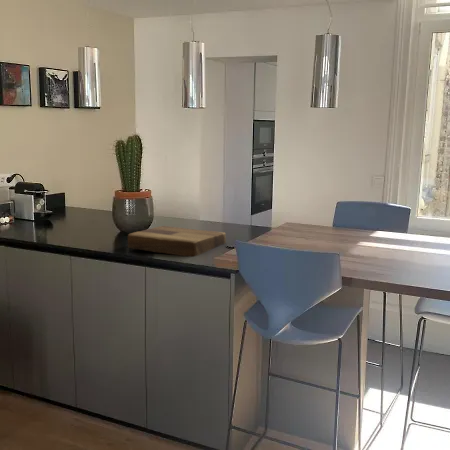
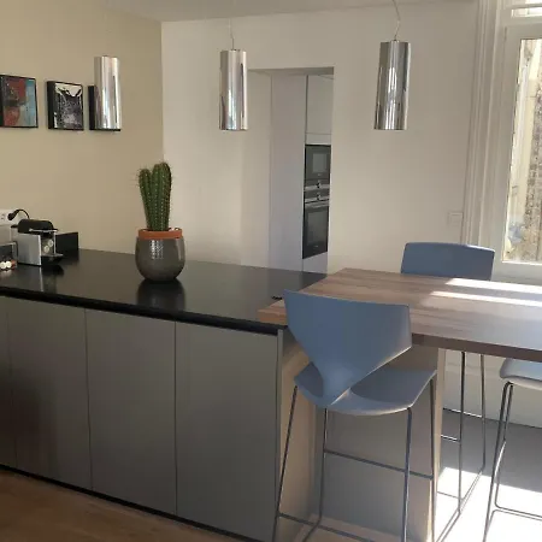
- cutting board (177, 239)
